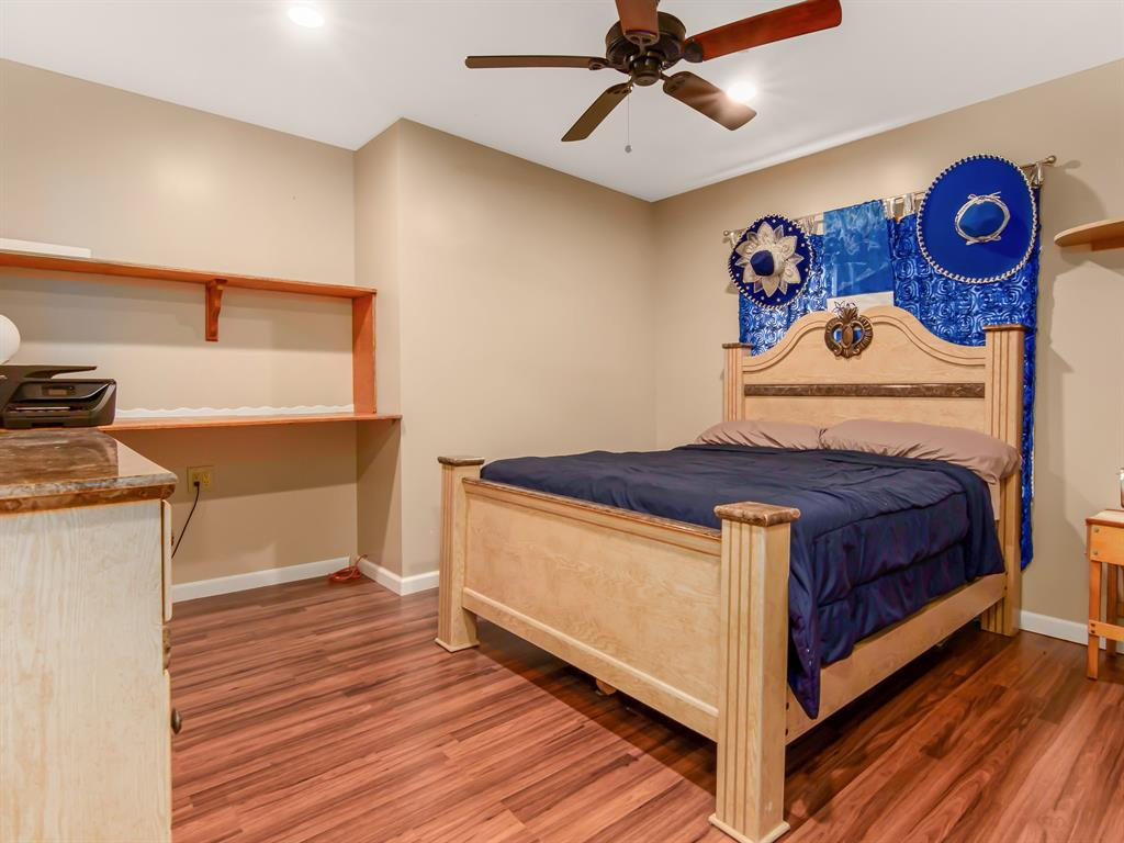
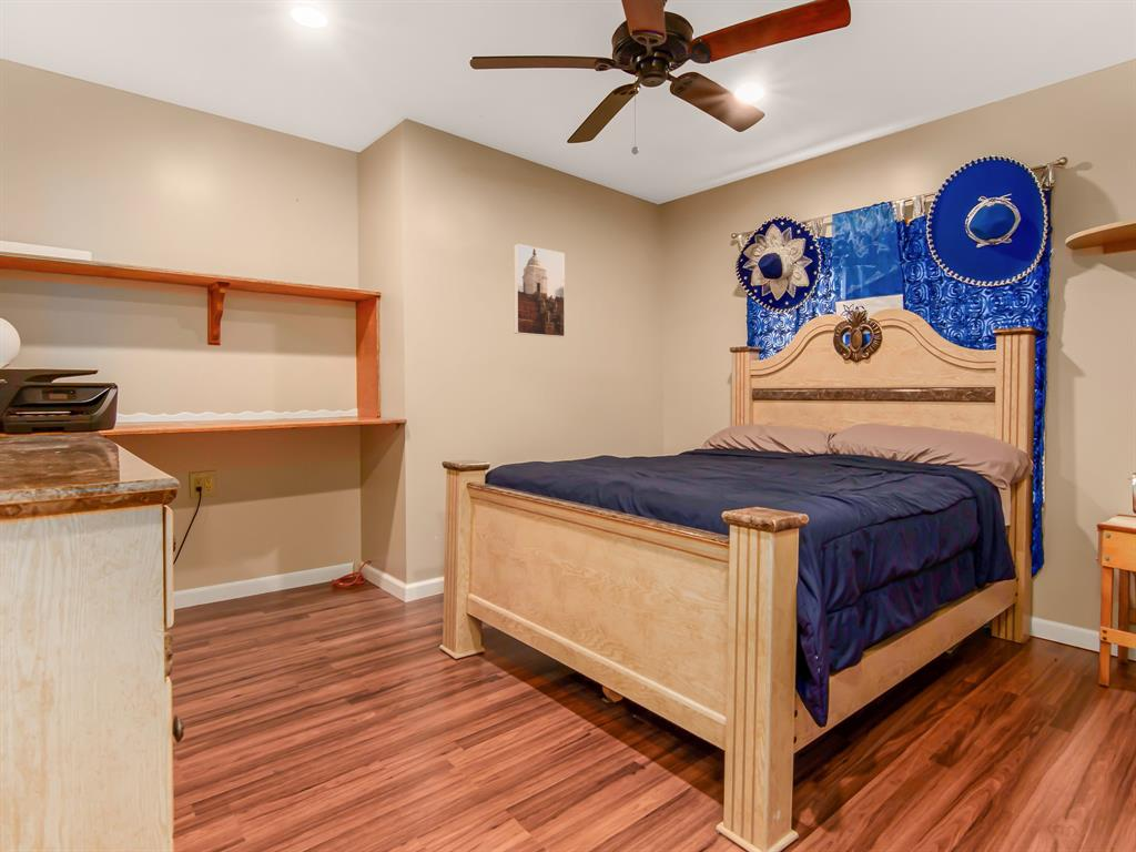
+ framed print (539, 292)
